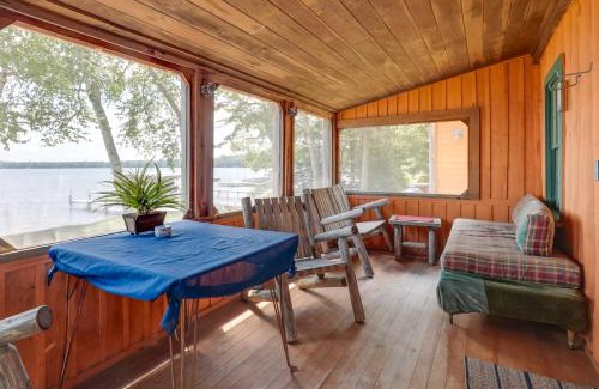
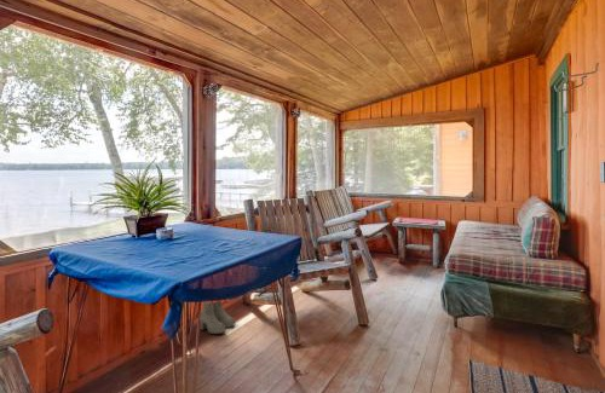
+ boots (217, 313)
